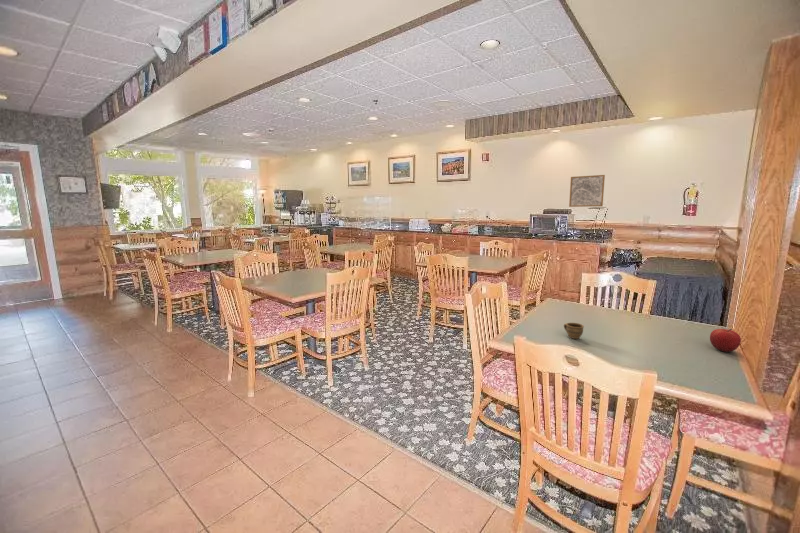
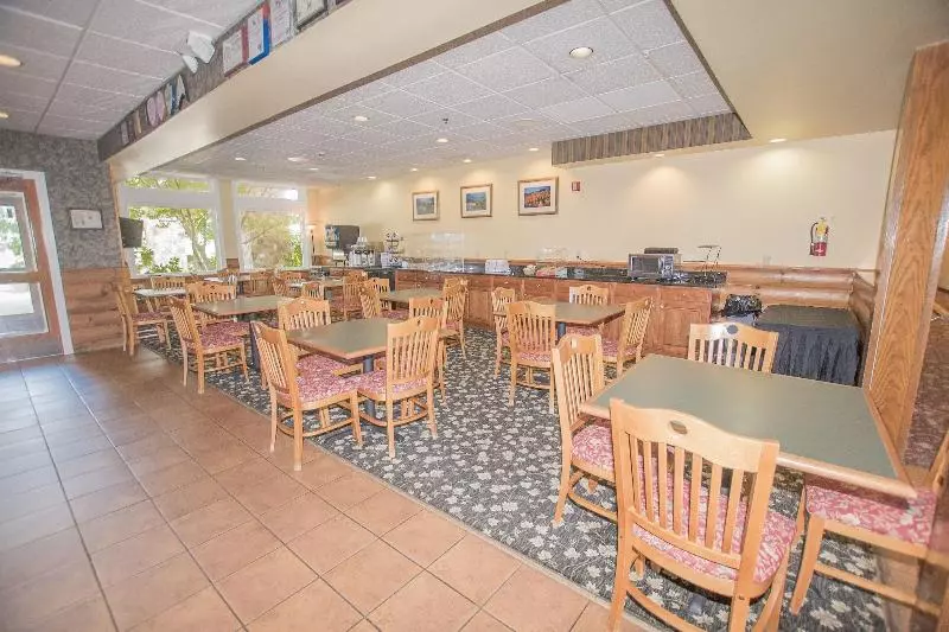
- cup (572, 330)
- fruit (724, 339)
- wall art (586, 191)
